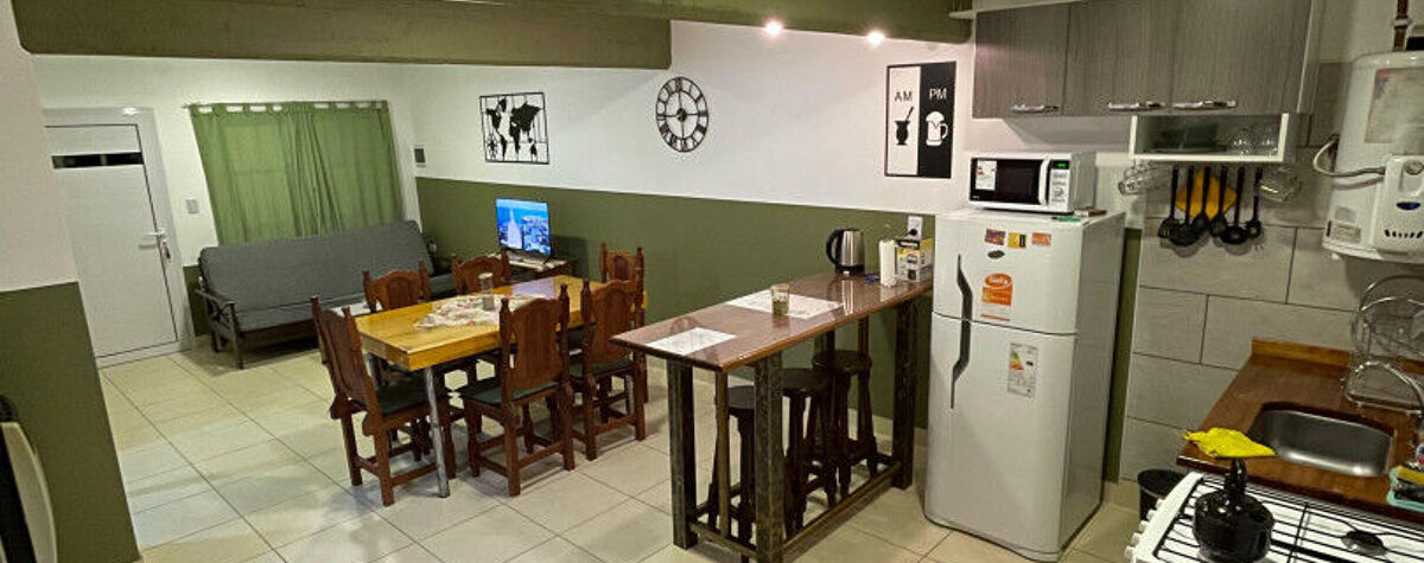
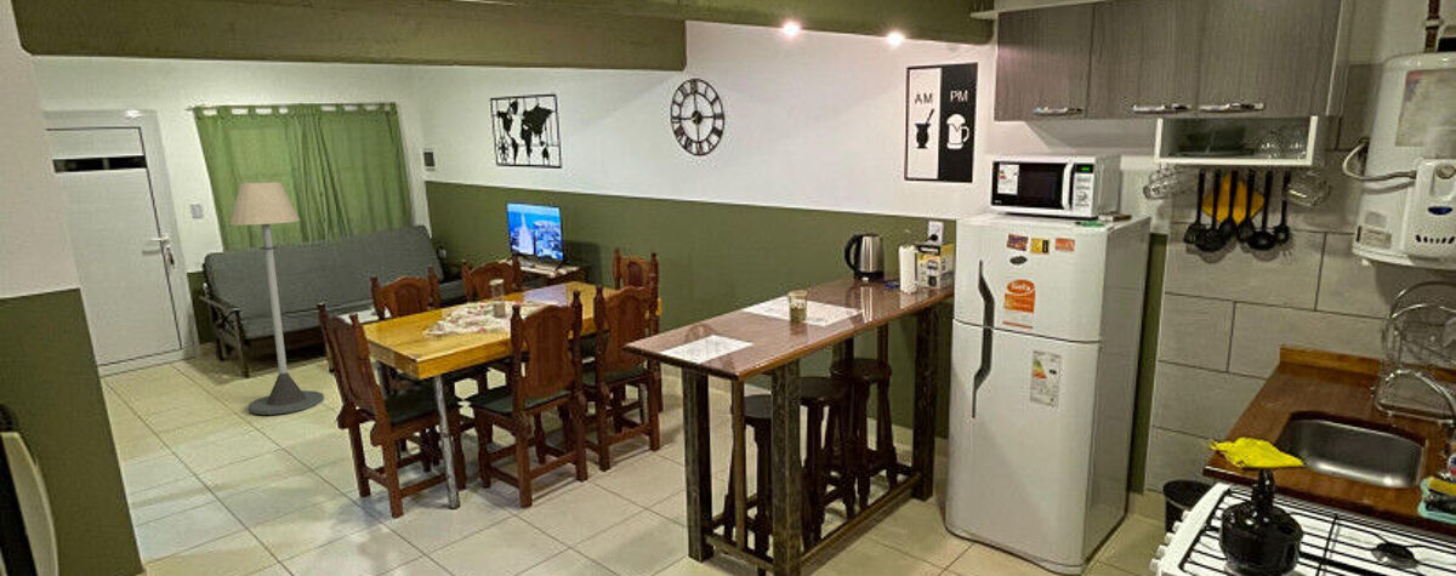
+ floor lamp (274, 296)
